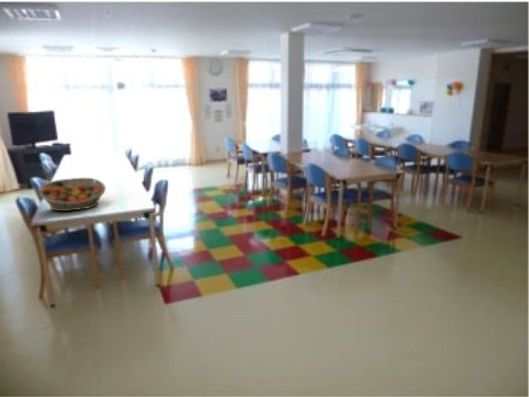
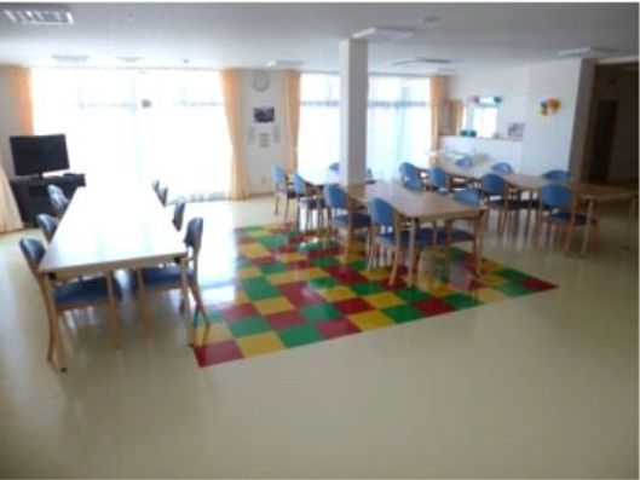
- fruit basket (73, 194)
